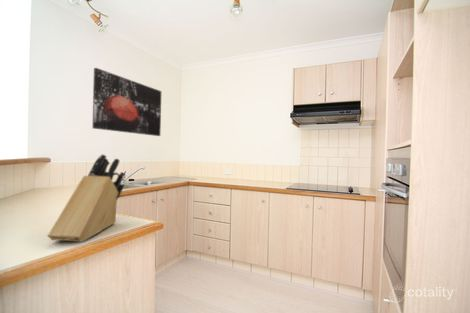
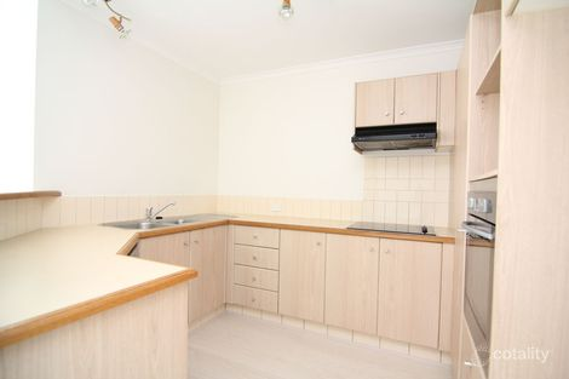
- knife block (94, 191)
- wall art (131, 107)
